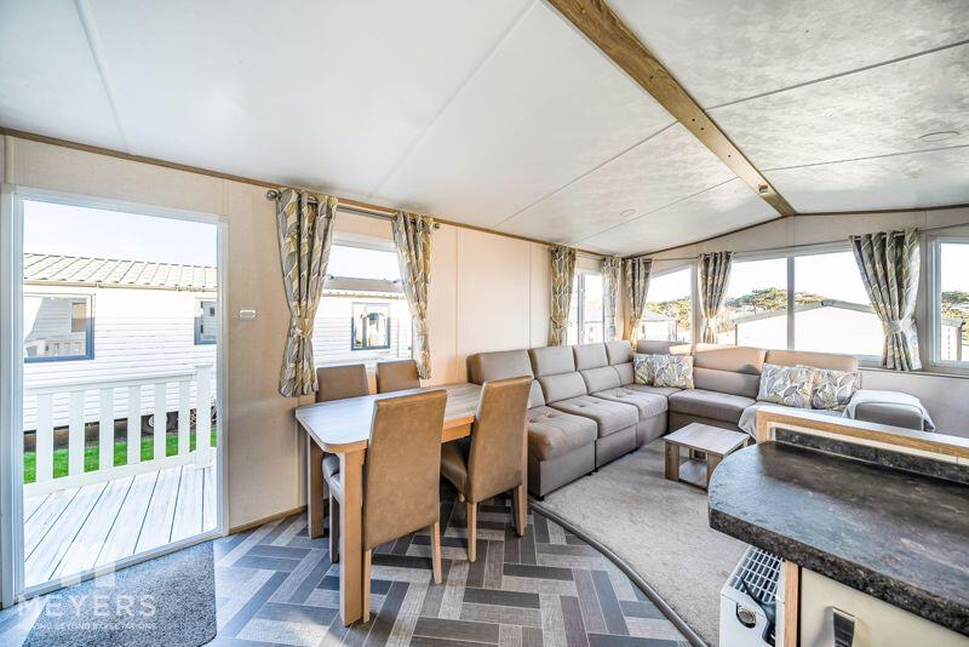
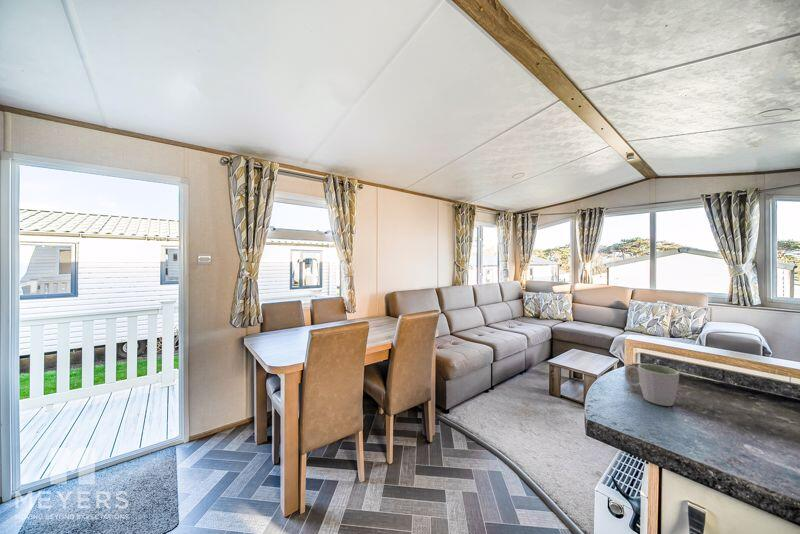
+ mug (650, 382)
